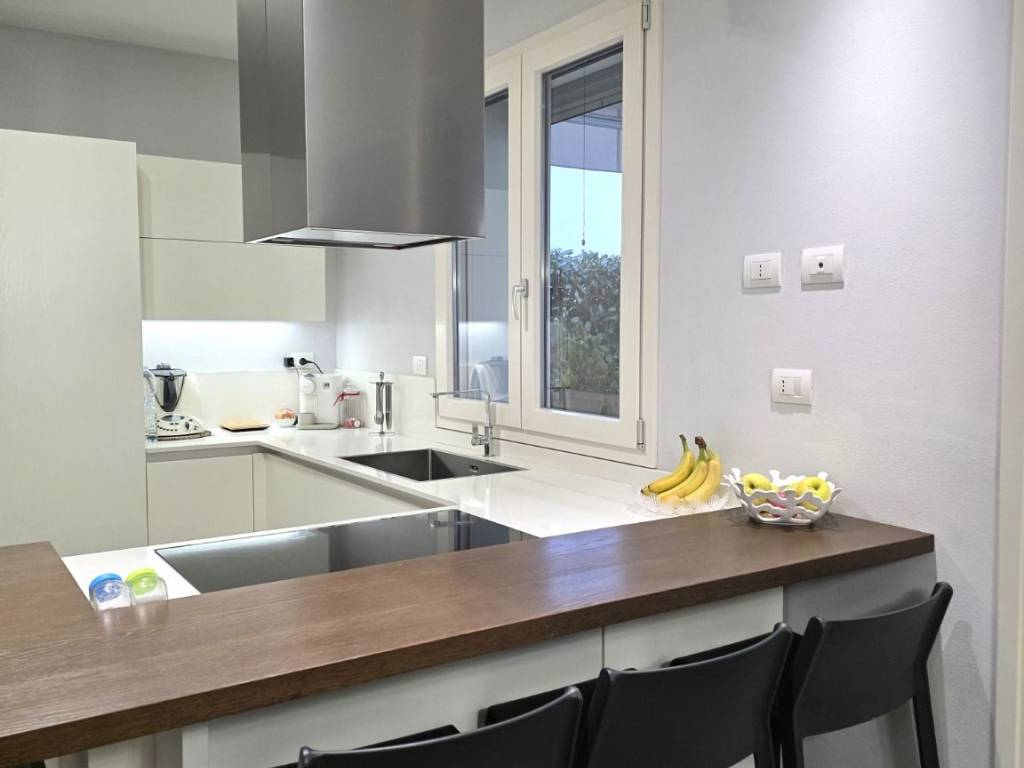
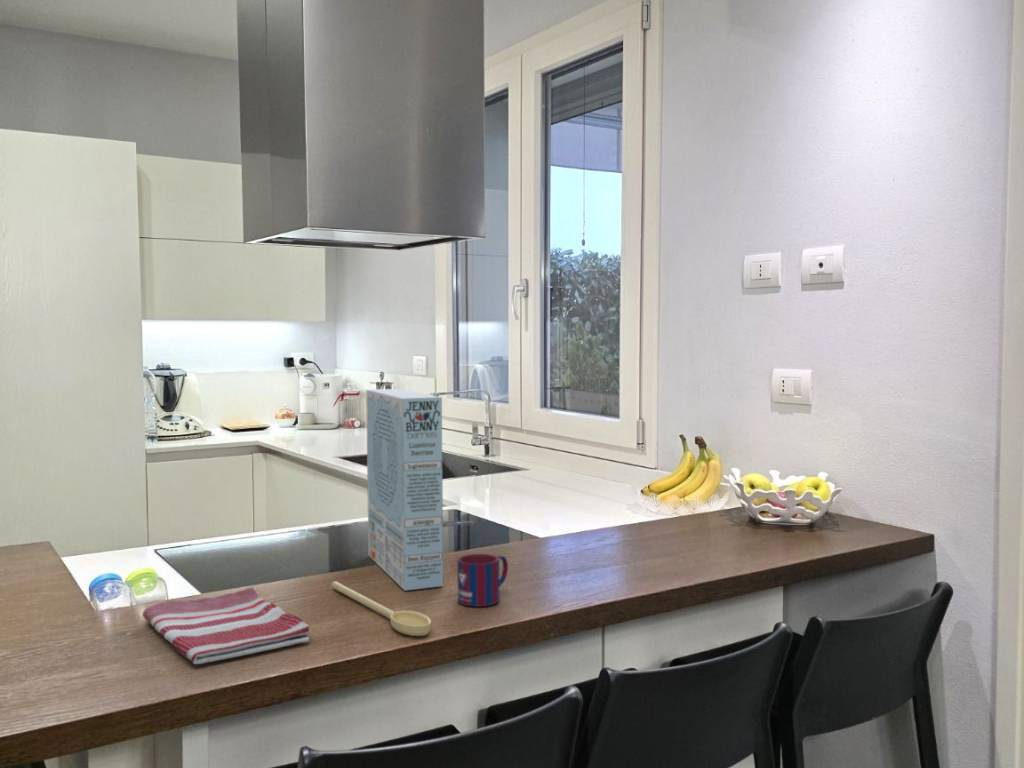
+ dish towel (225, 622)
+ mug (486, 577)
+ spoon (375, 605)
+ cereal box (402, 482)
